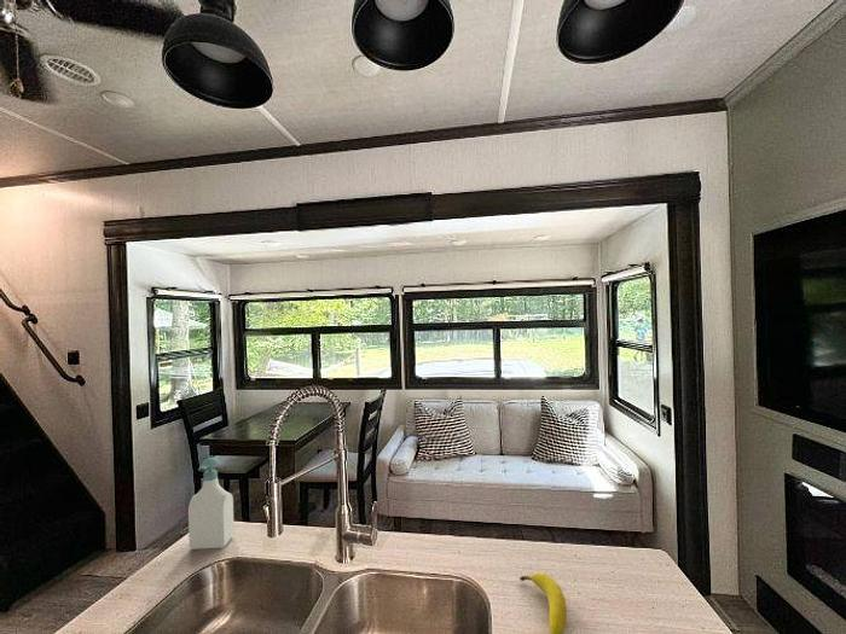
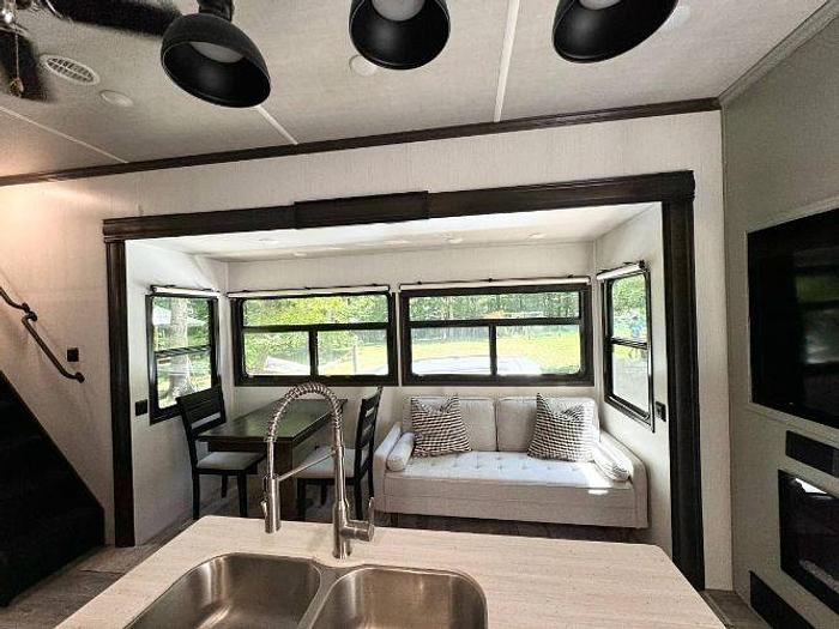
- soap bottle (209, 501)
- fruit (547, 598)
